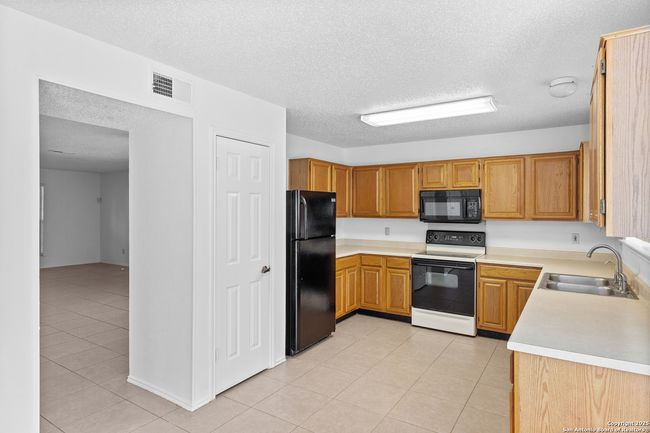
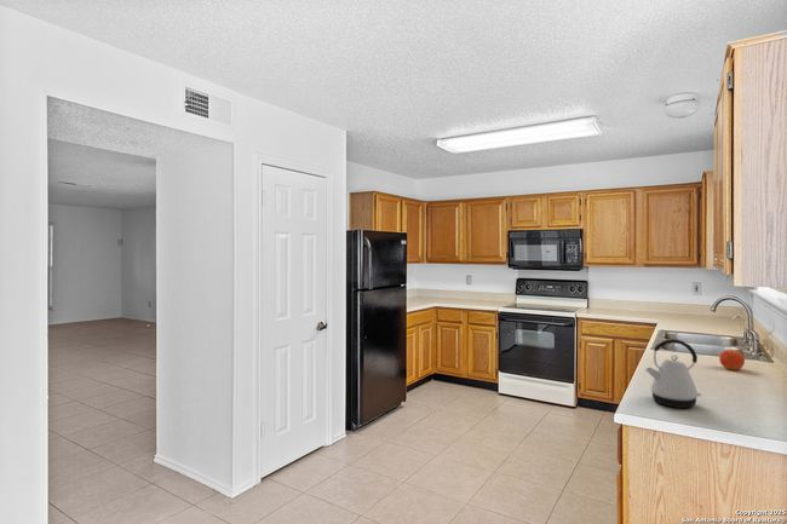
+ fruit (731, 359)
+ kettle (672, 370)
